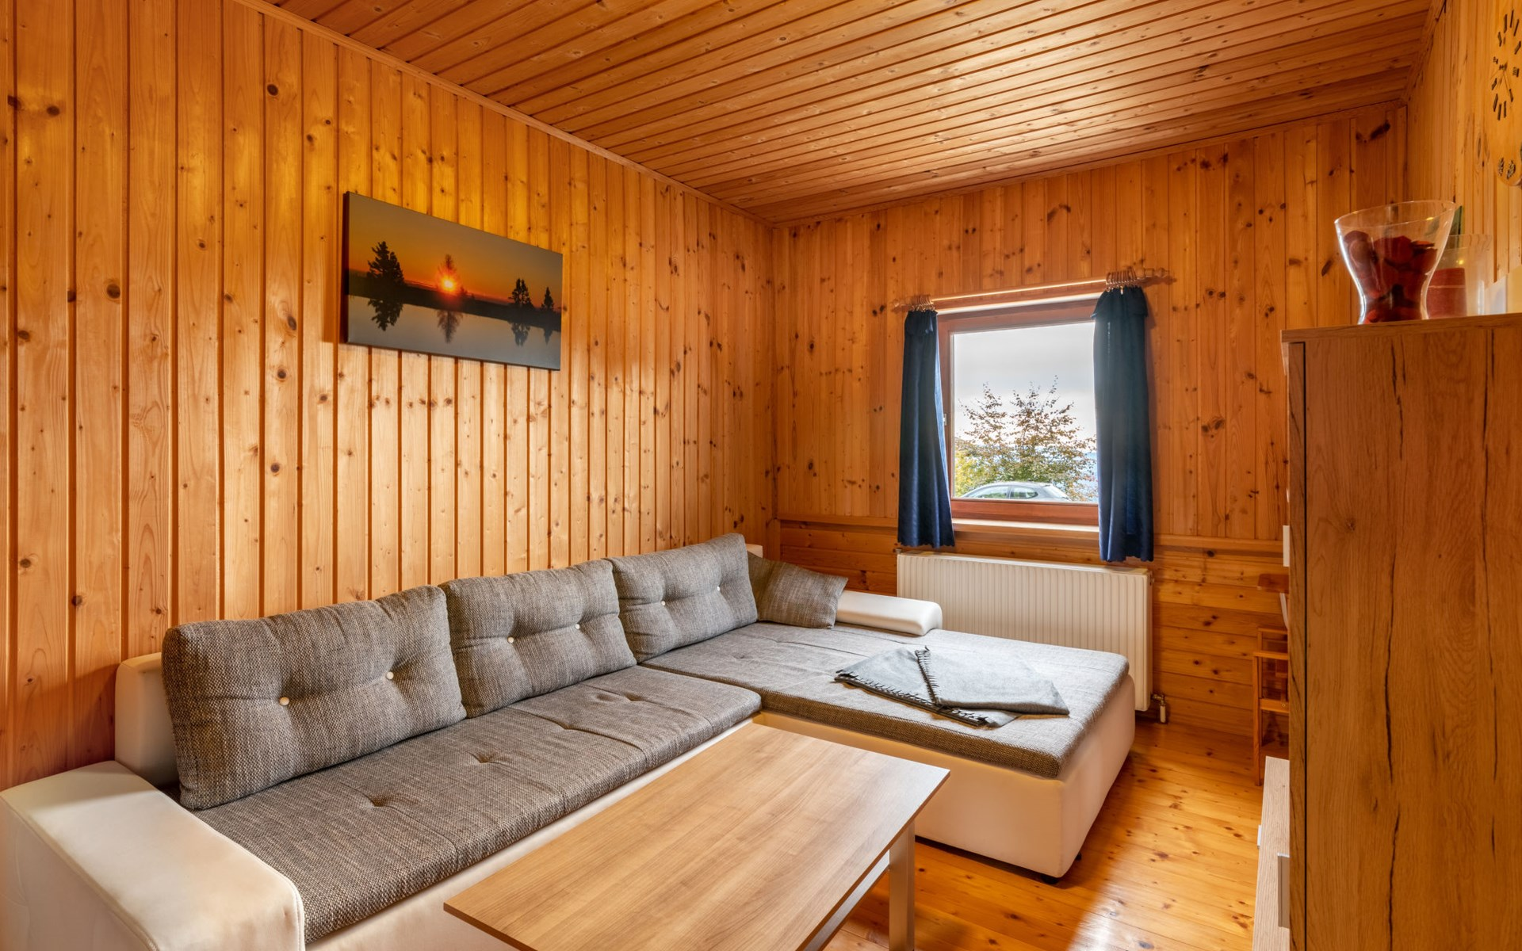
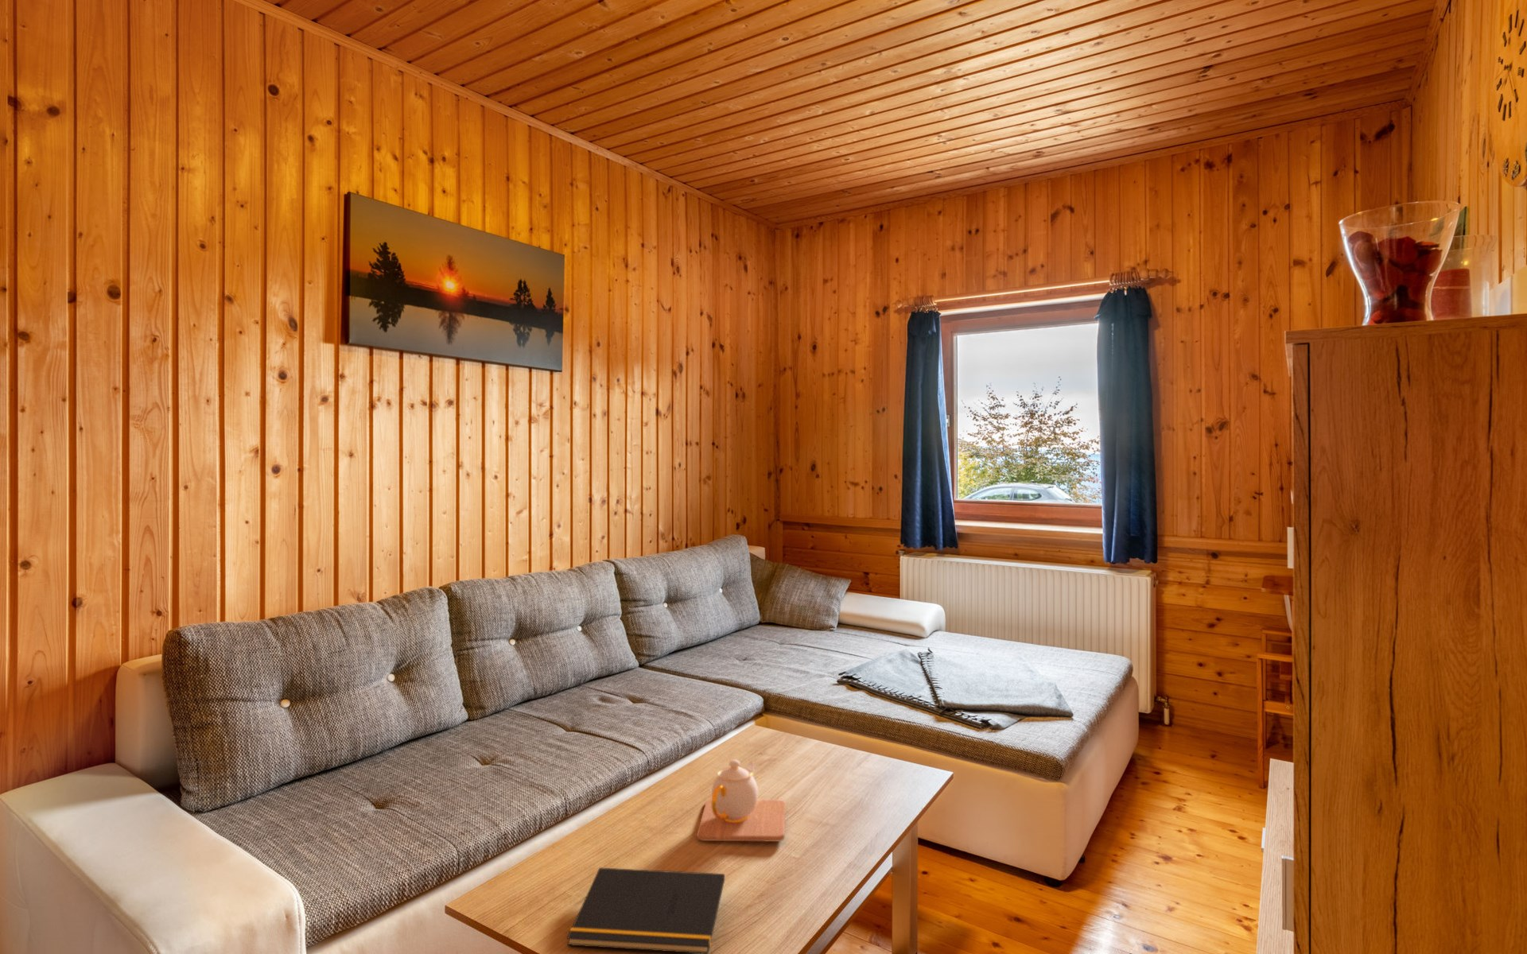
+ notepad (650, 907)
+ teapot (743, 791)
